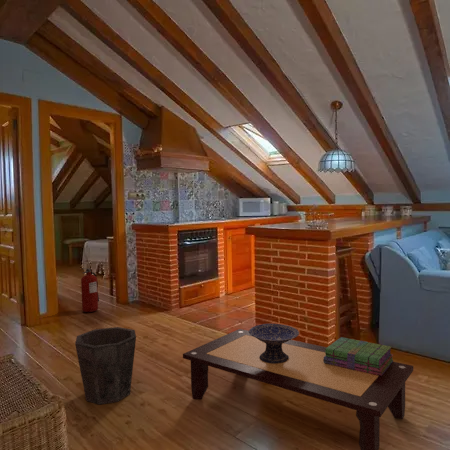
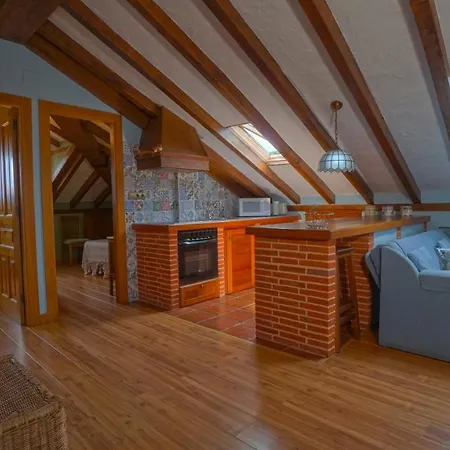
- coffee table (292, 383)
- stack of books (358, 354)
- decorative bowl (274, 344)
- waste bin (107, 365)
- fire extinguisher (90, 288)
